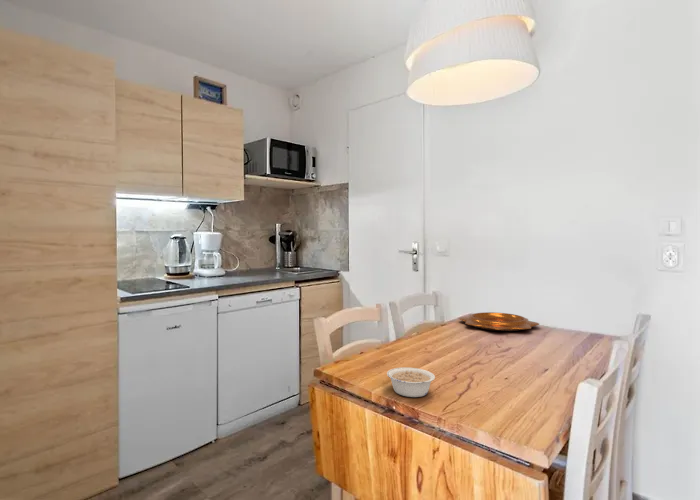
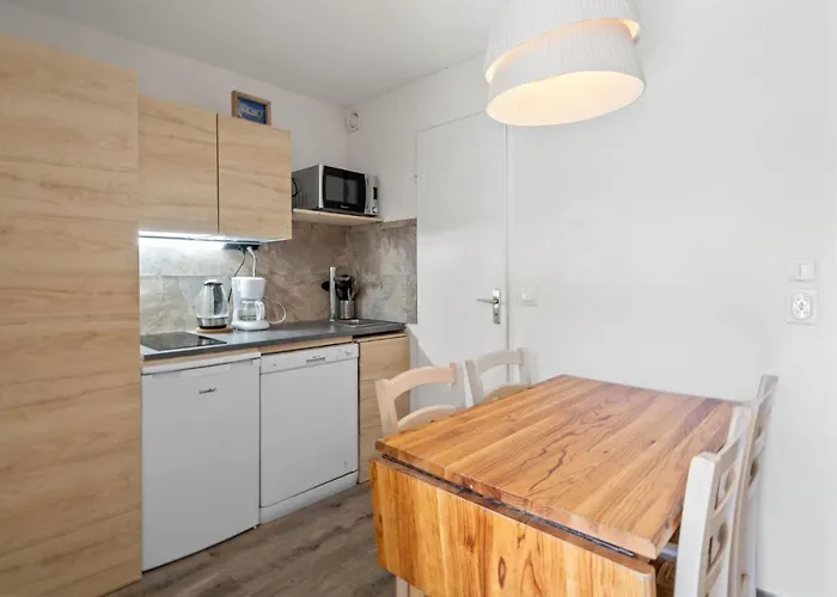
- decorative bowl (497, 321)
- legume (412, 381)
